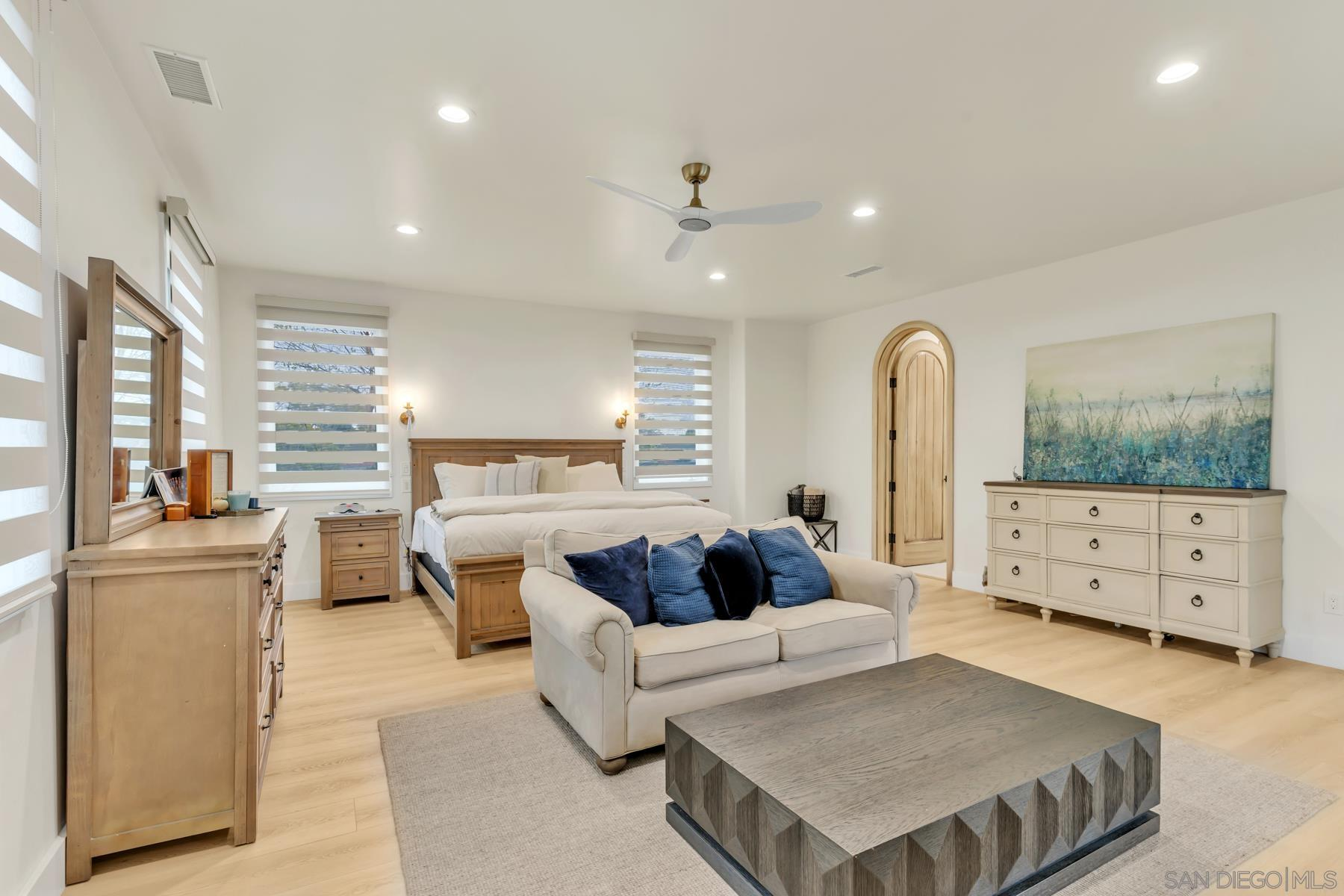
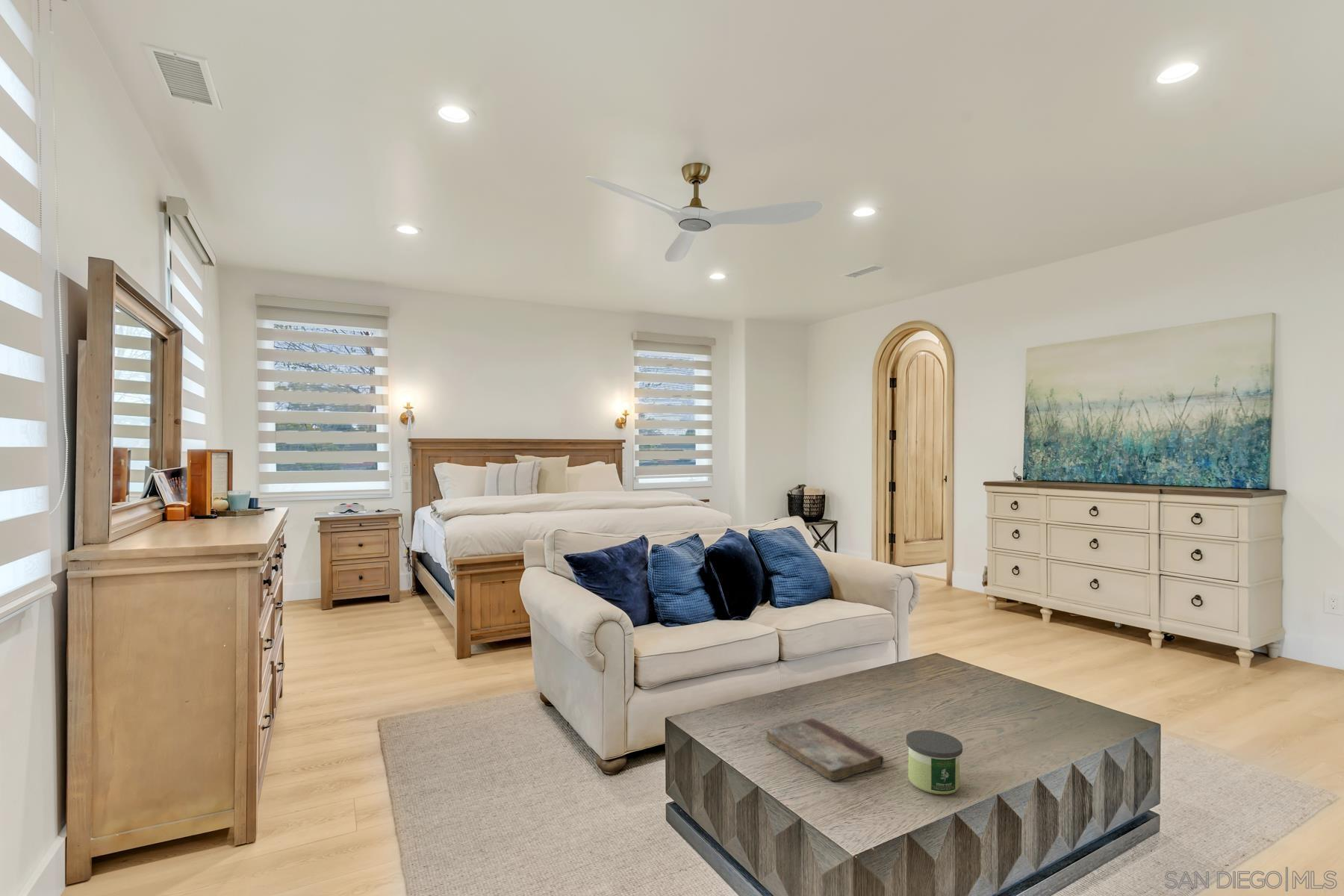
+ candle (933, 762)
+ book (822, 747)
